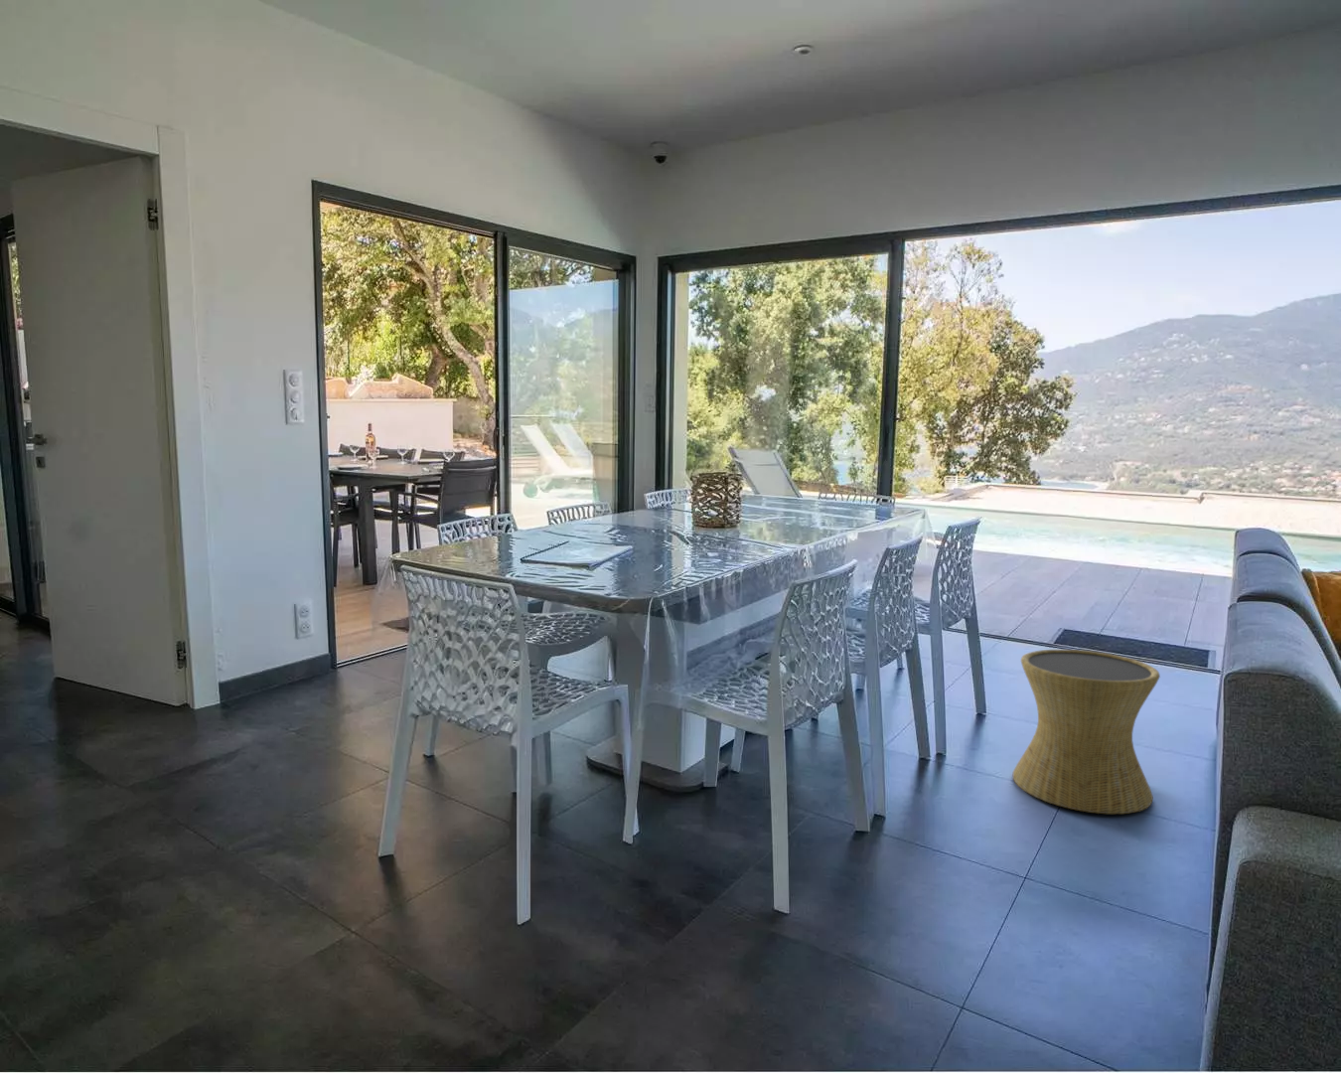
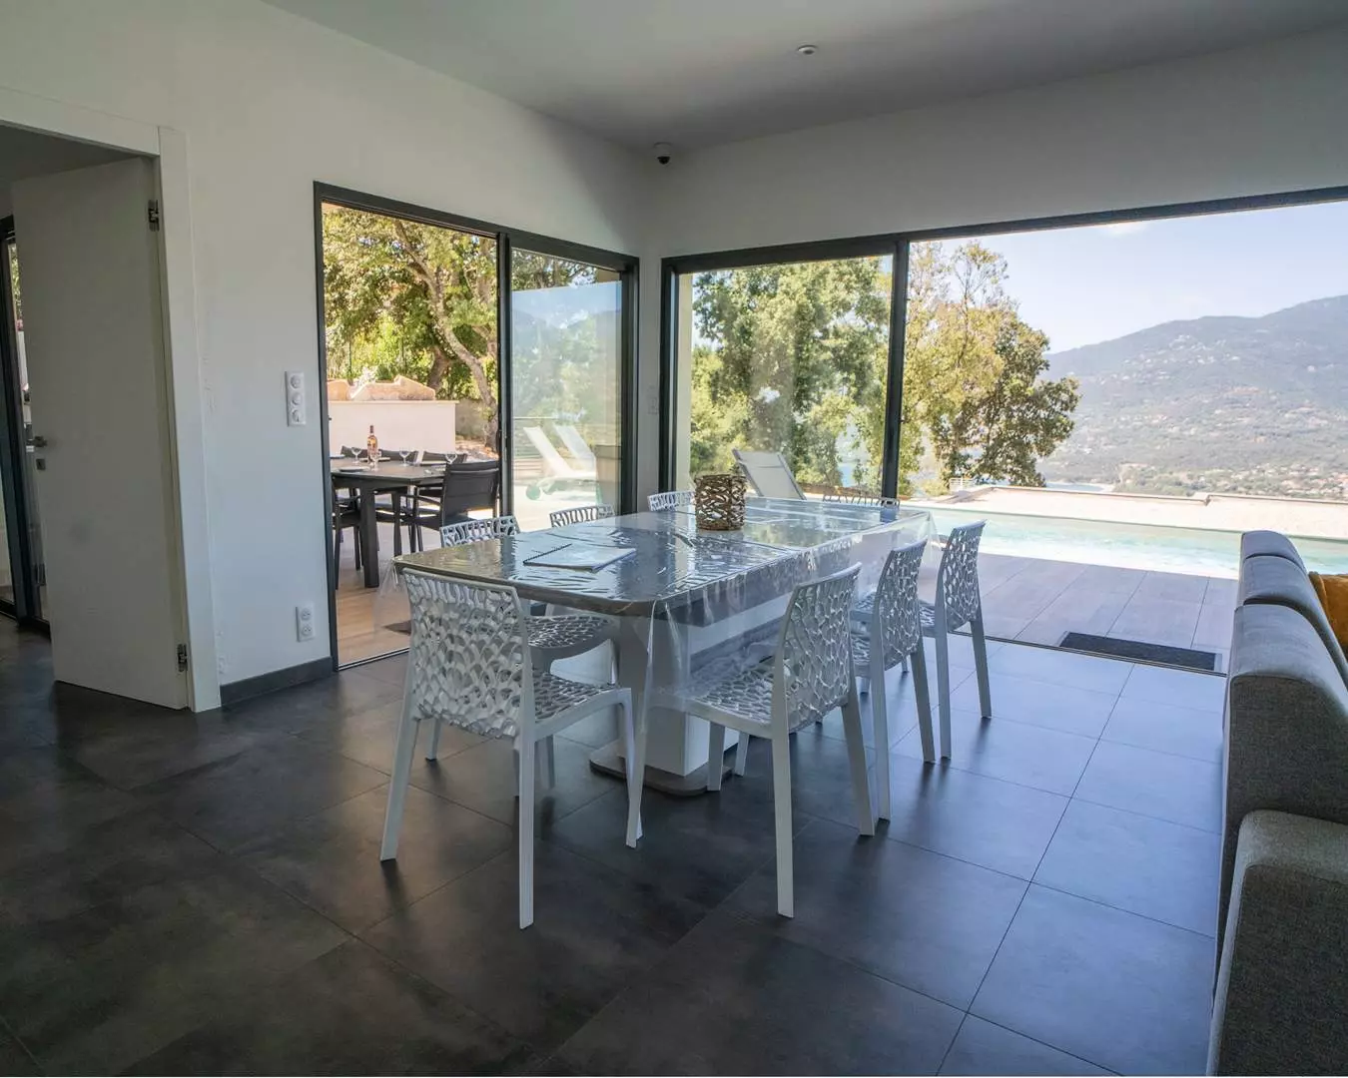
- side table (1084, 726)
